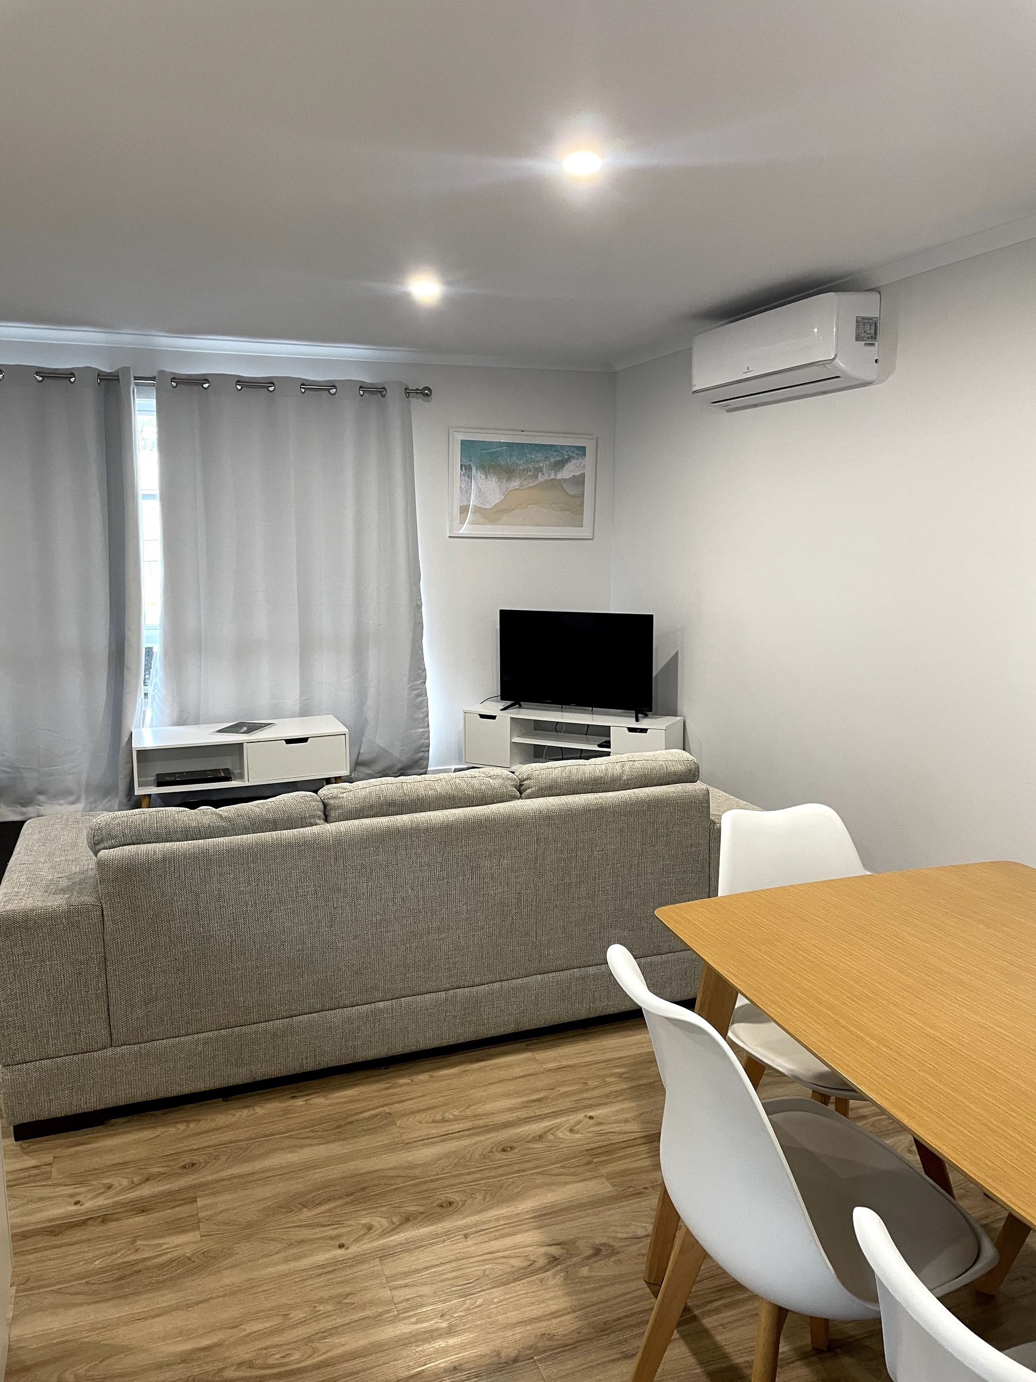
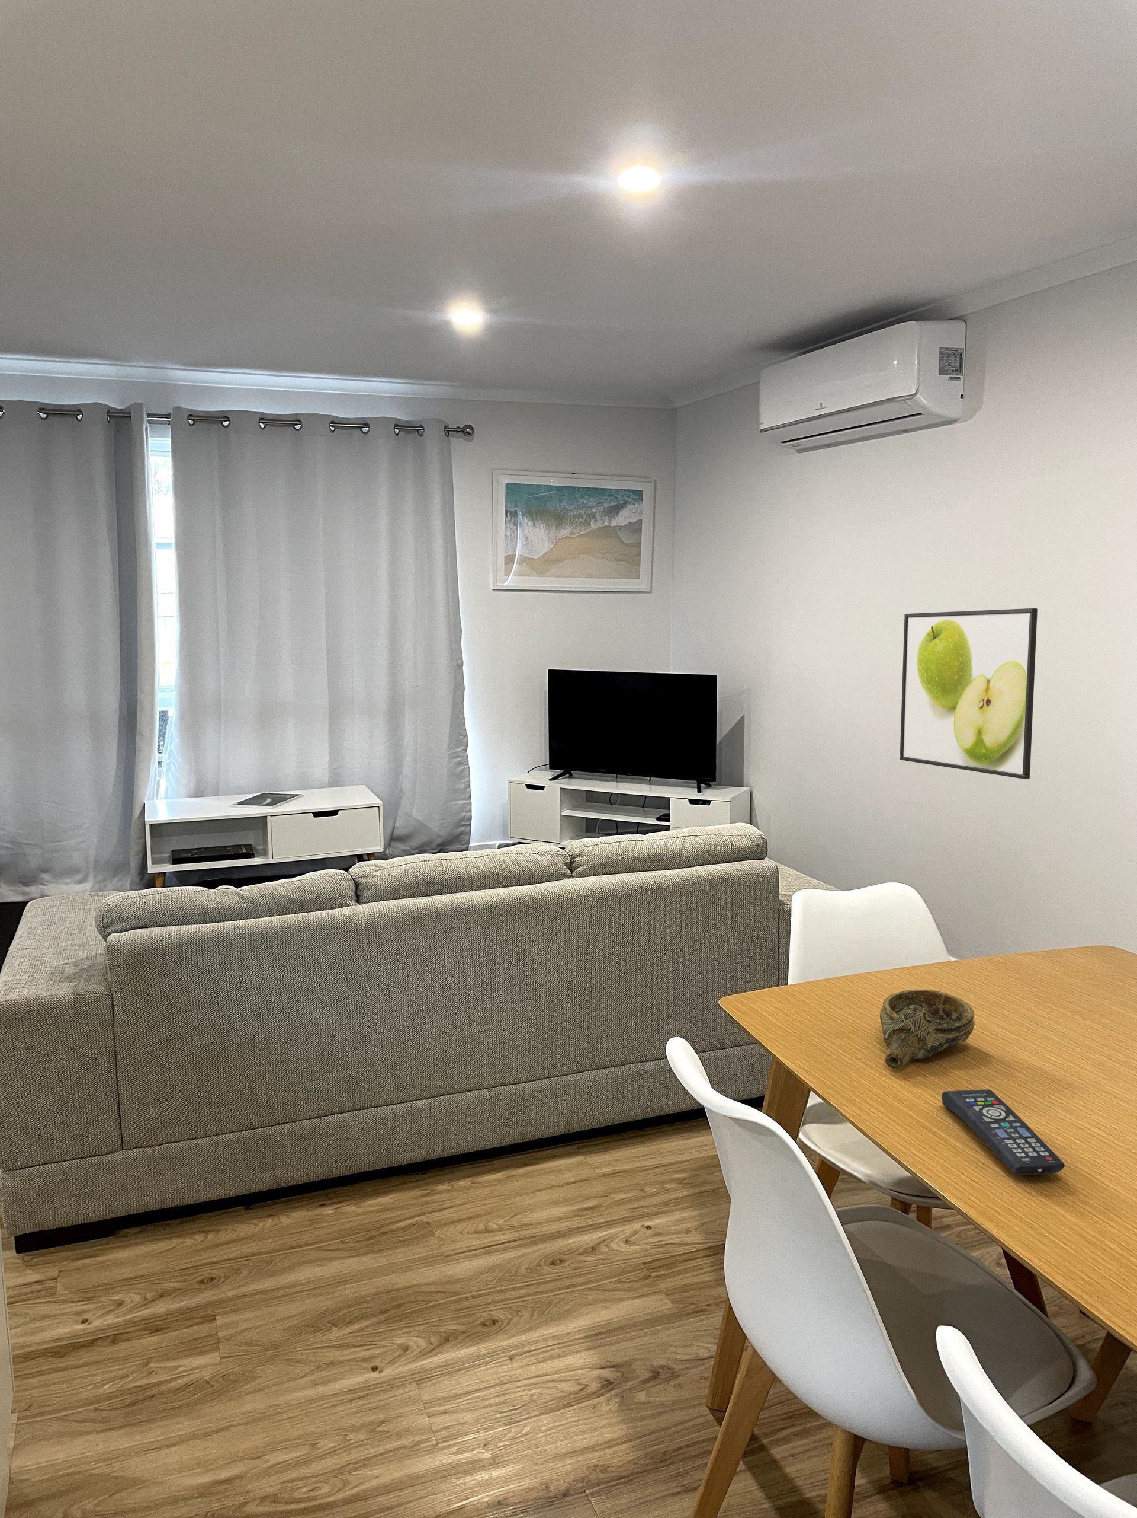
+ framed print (963, 690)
+ remote control (997, 1127)
+ decorative bowl (918, 1026)
